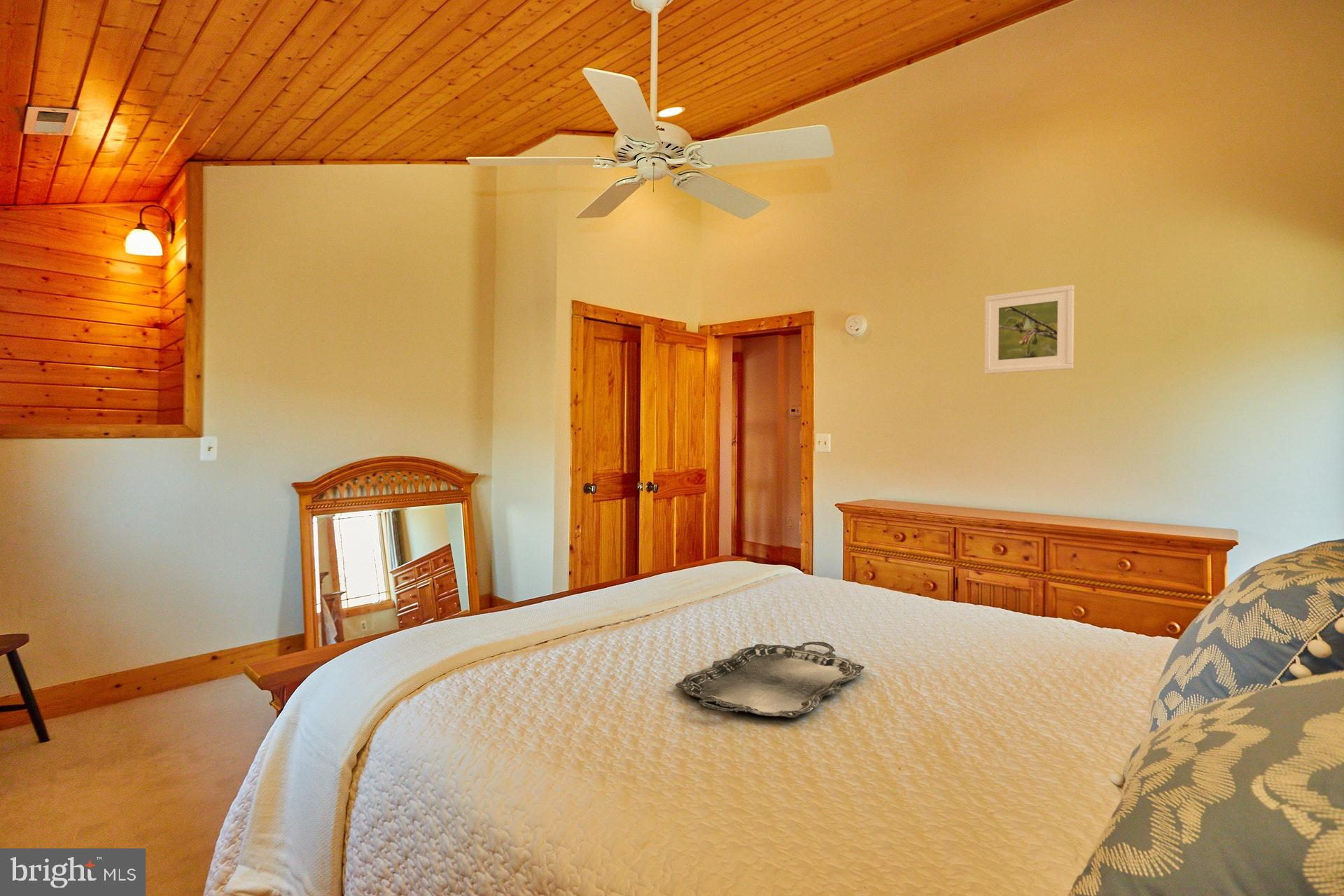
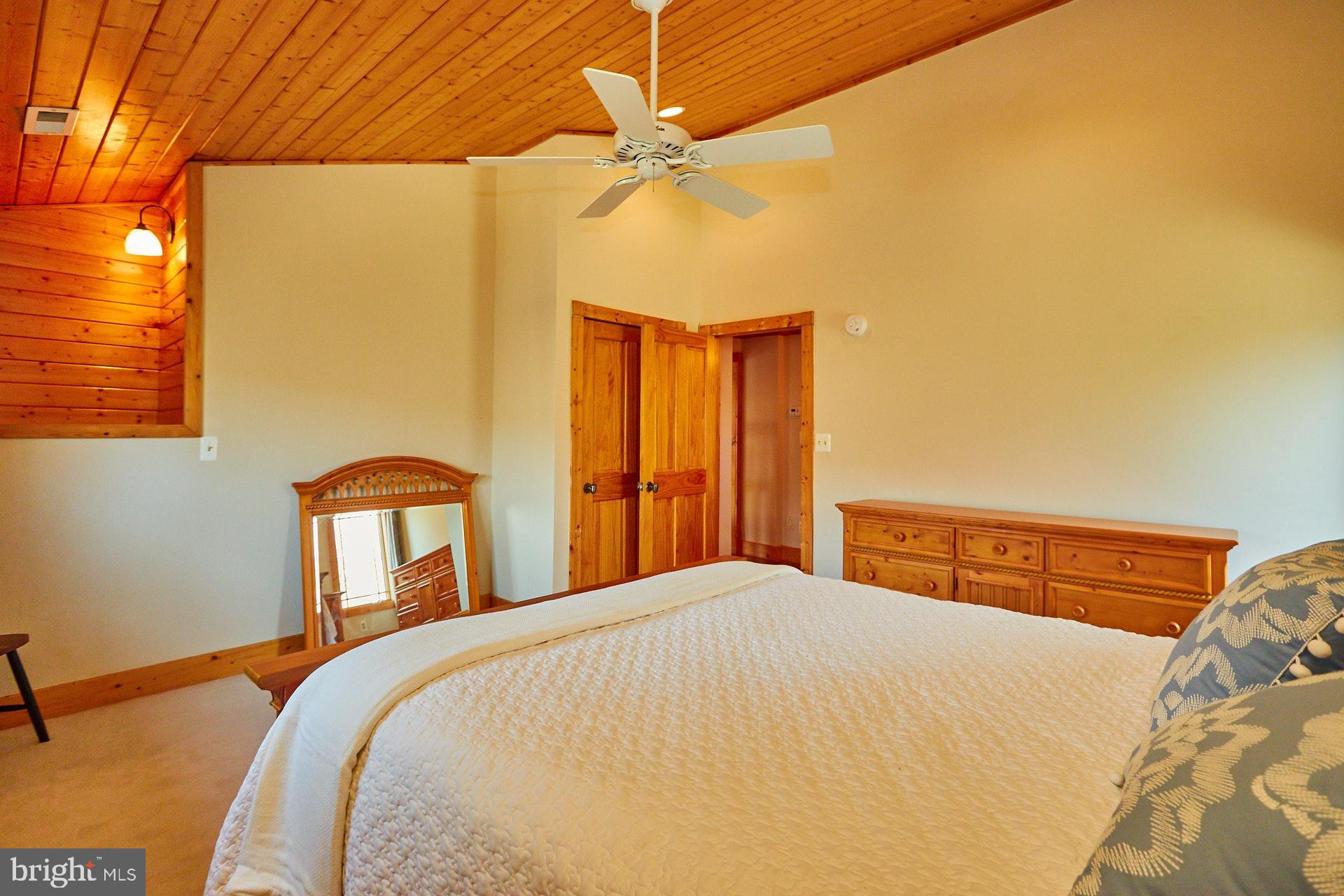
- serving tray (773, 676)
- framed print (1028, 331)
